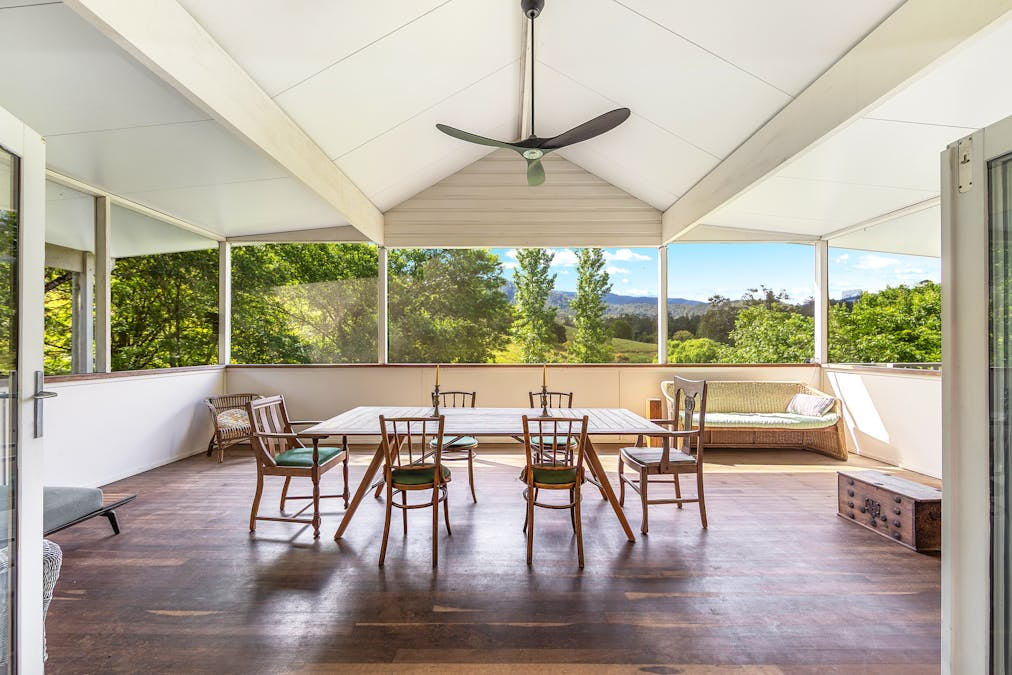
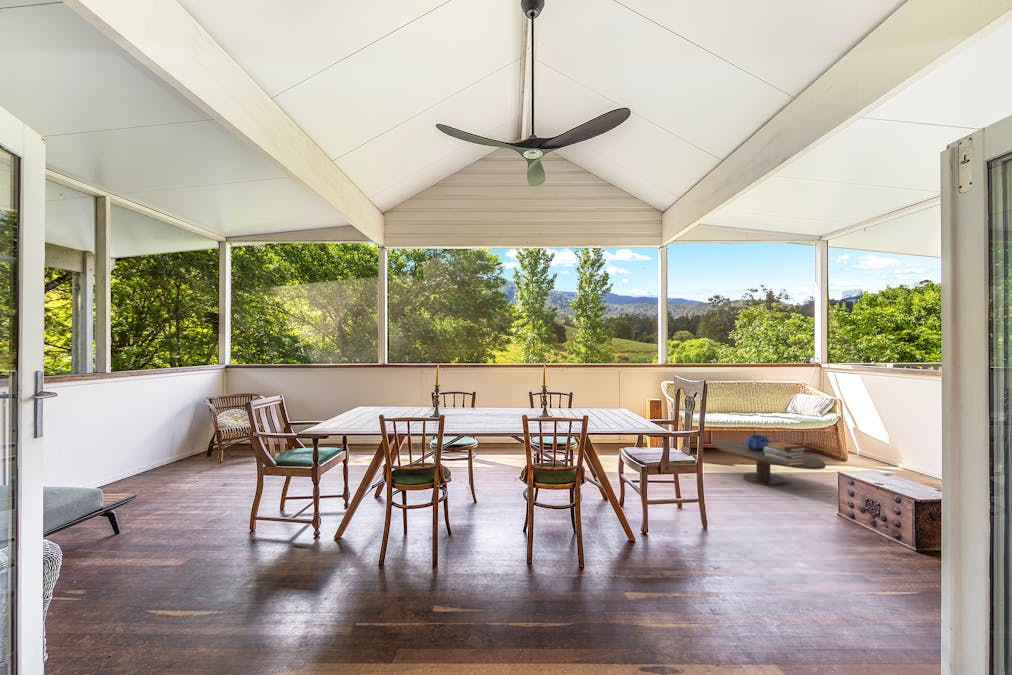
+ coffee table (763, 465)
+ book stack (783, 452)
+ decorative bowl (757, 442)
